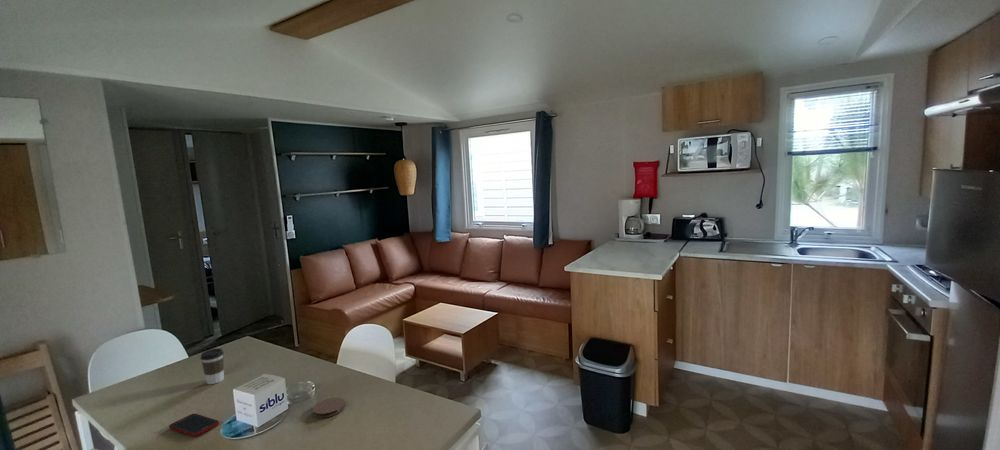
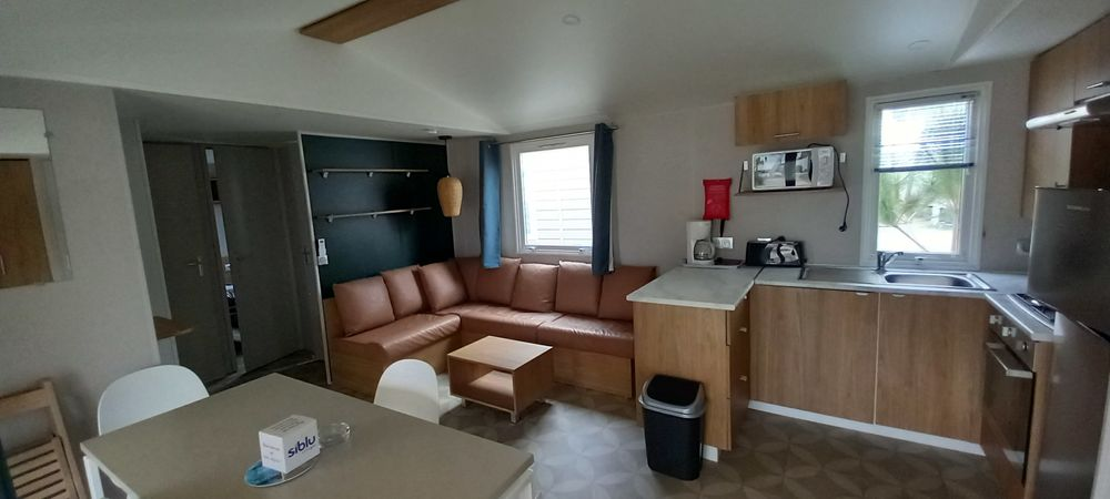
- coaster (329, 407)
- coffee cup (213, 366)
- cell phone (194, 424)
